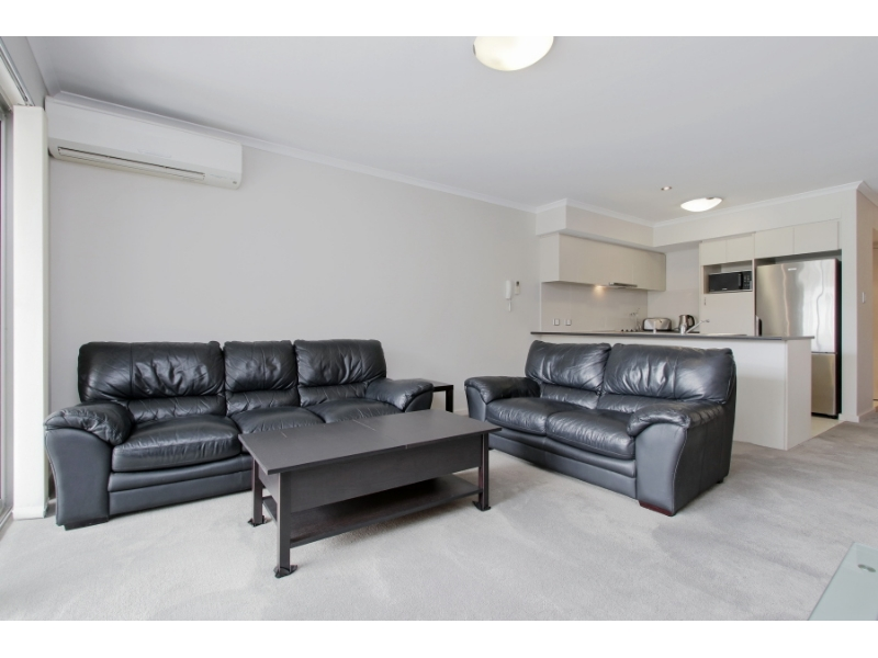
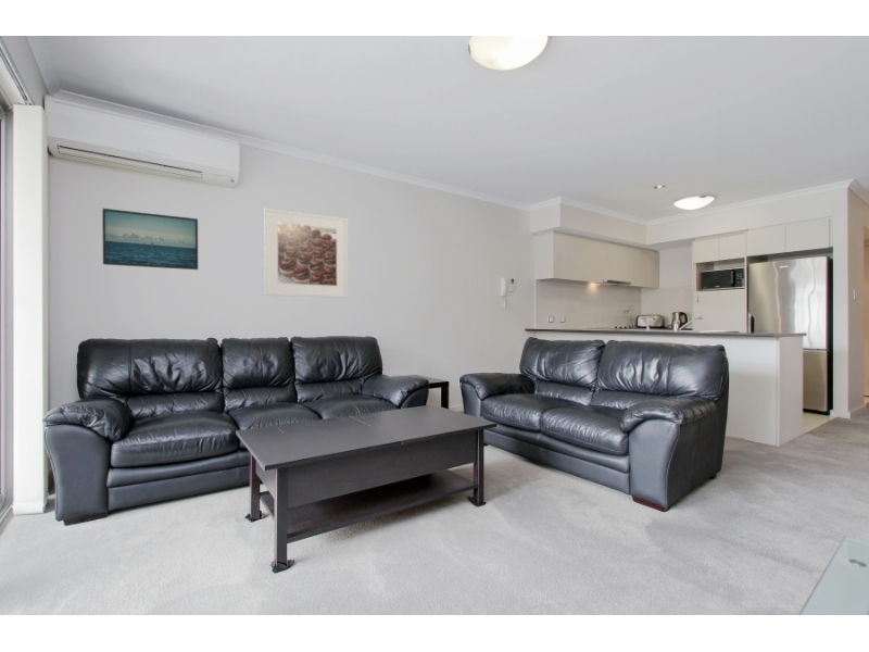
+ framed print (307, 254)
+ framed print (152, 240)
